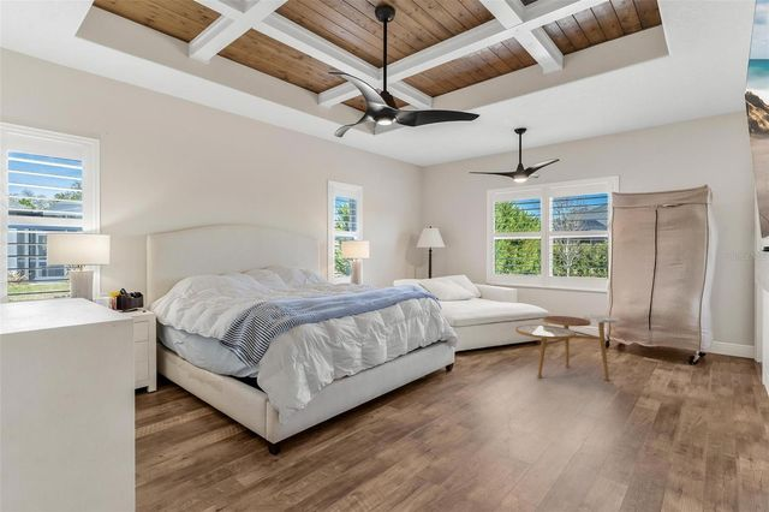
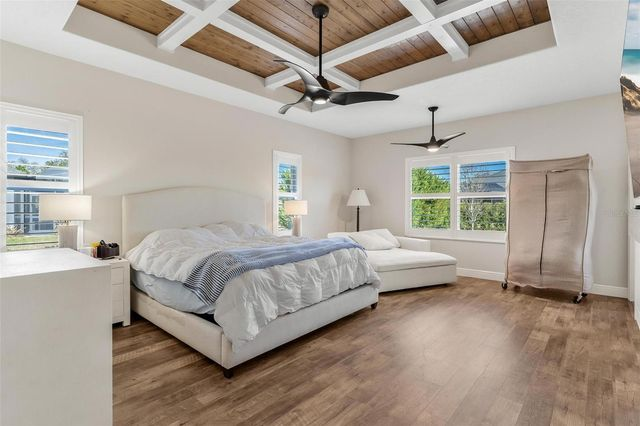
- side table (567, 345)
